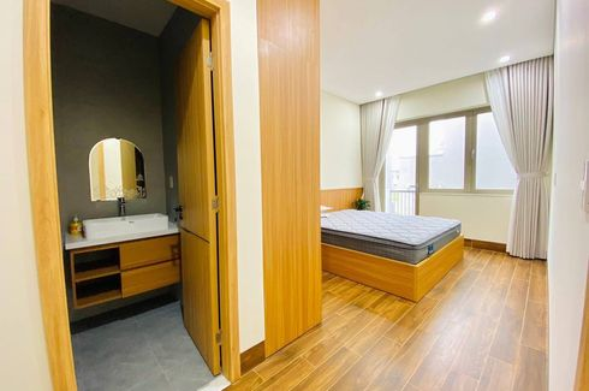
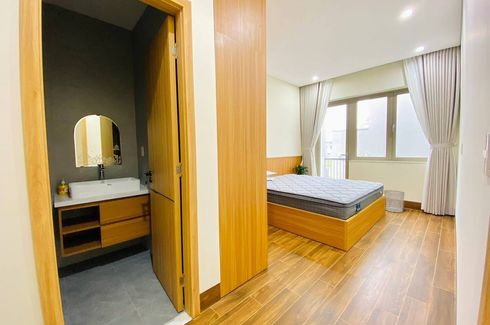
+ waste bin (393, 201)
